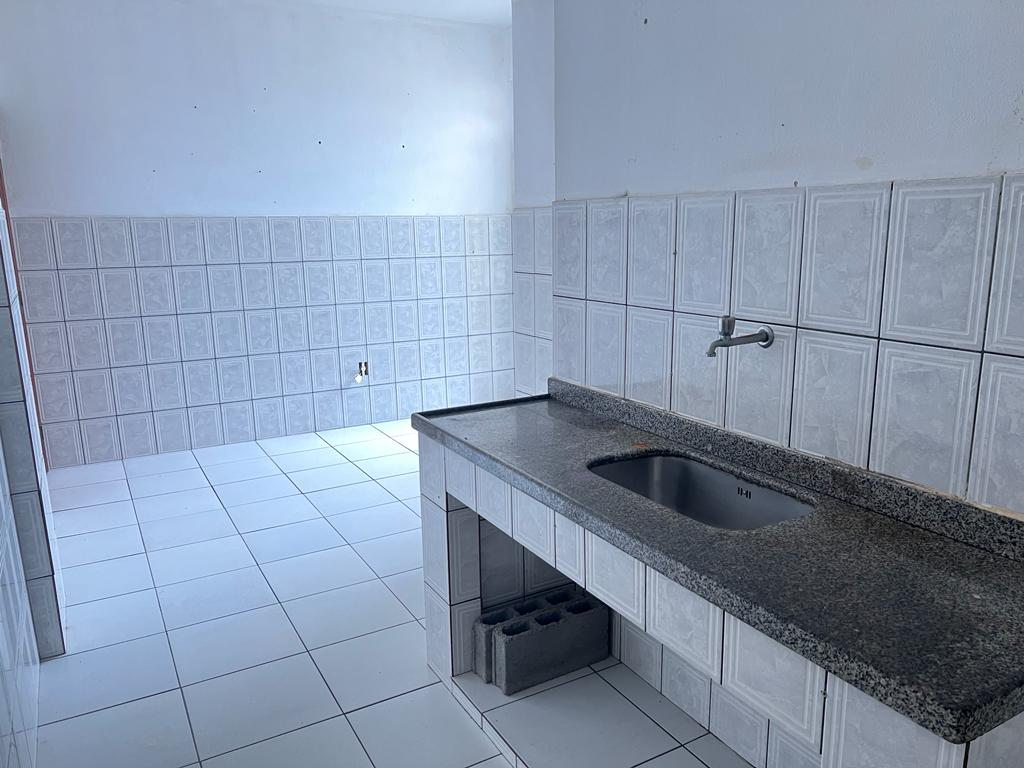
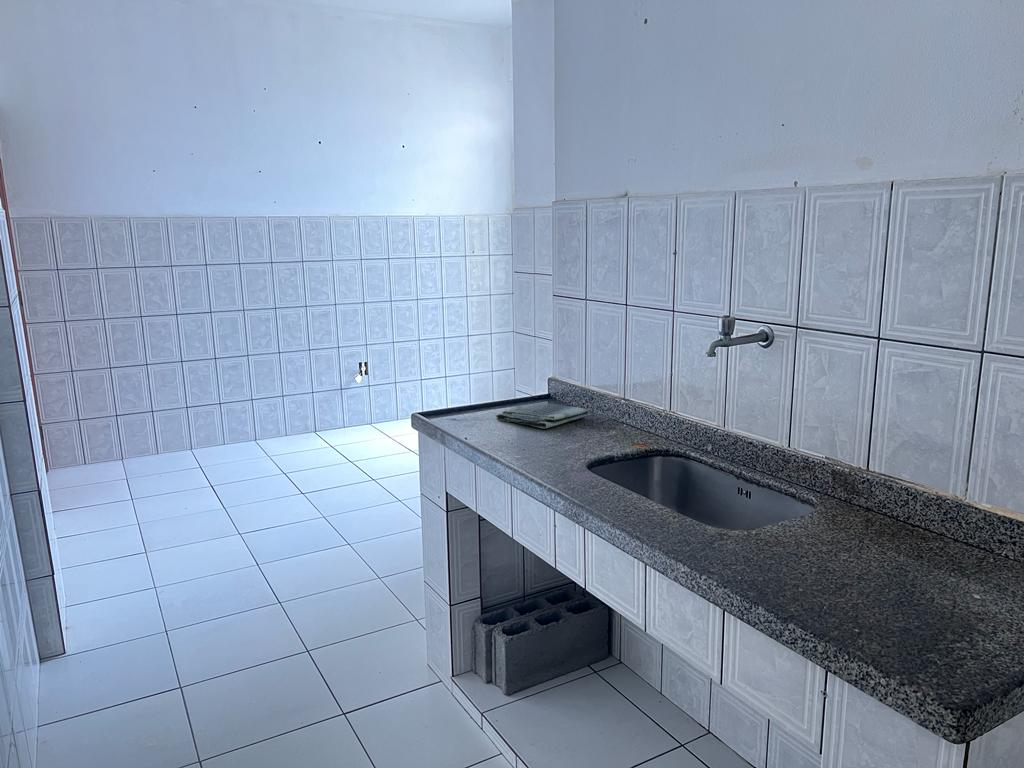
+ dish towel (542, 412)
